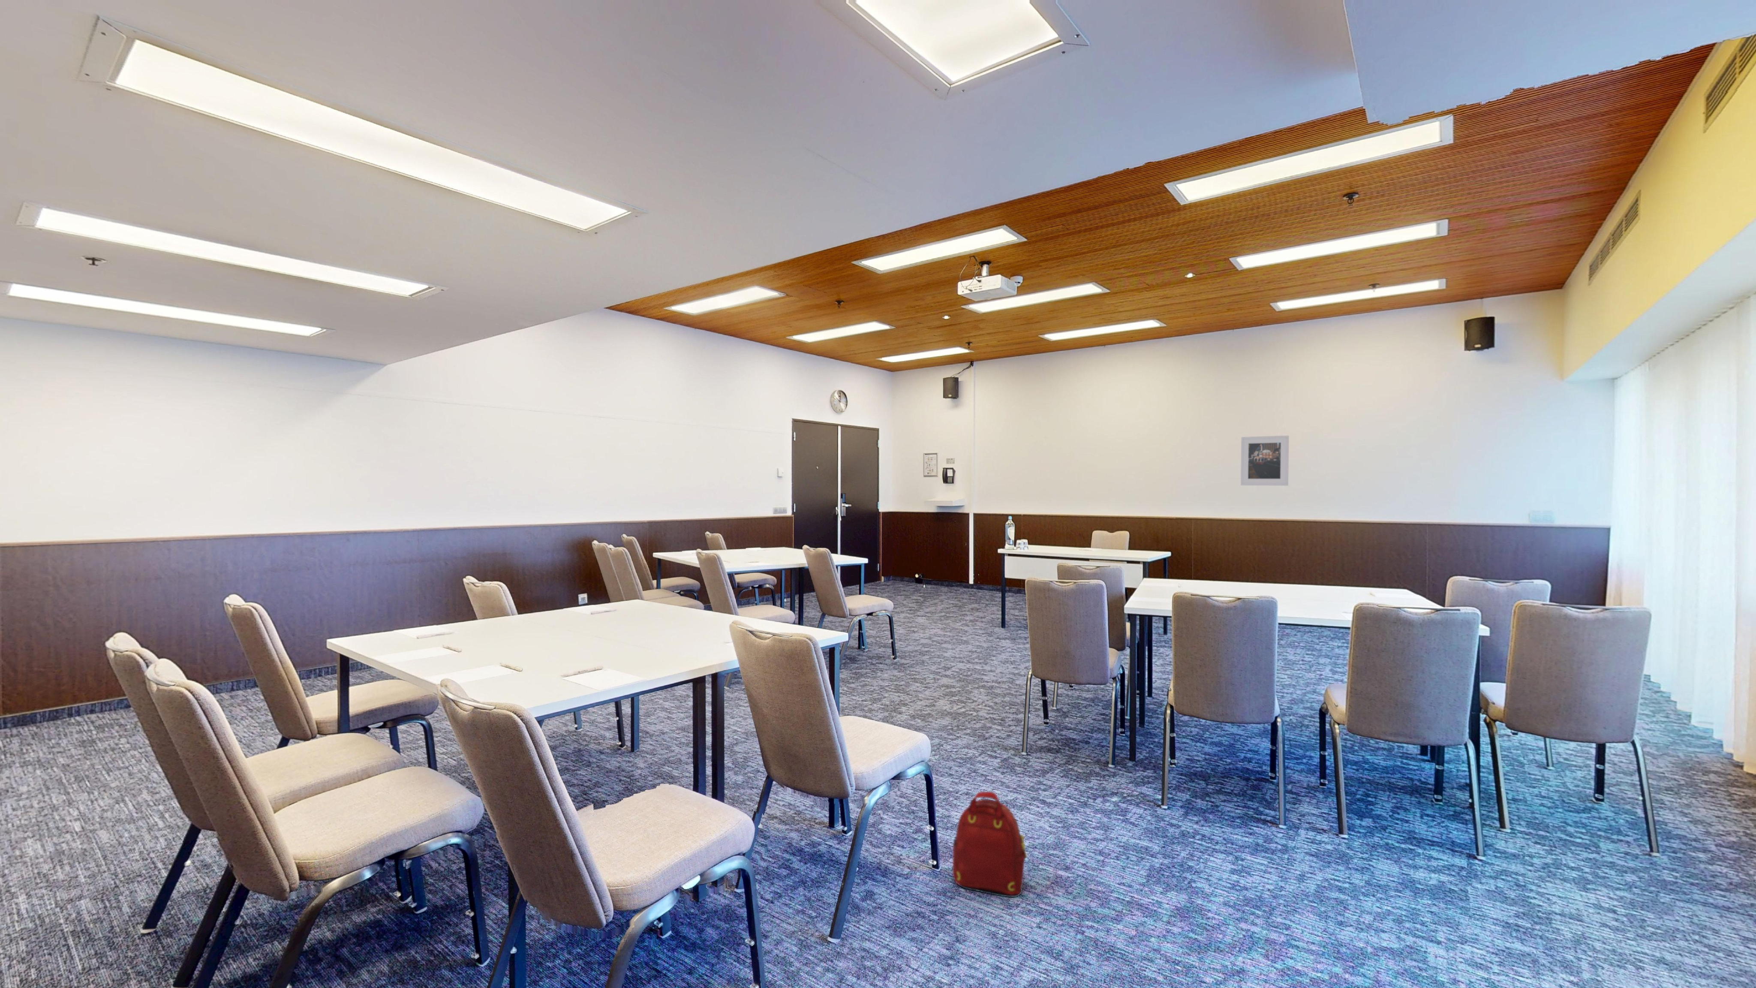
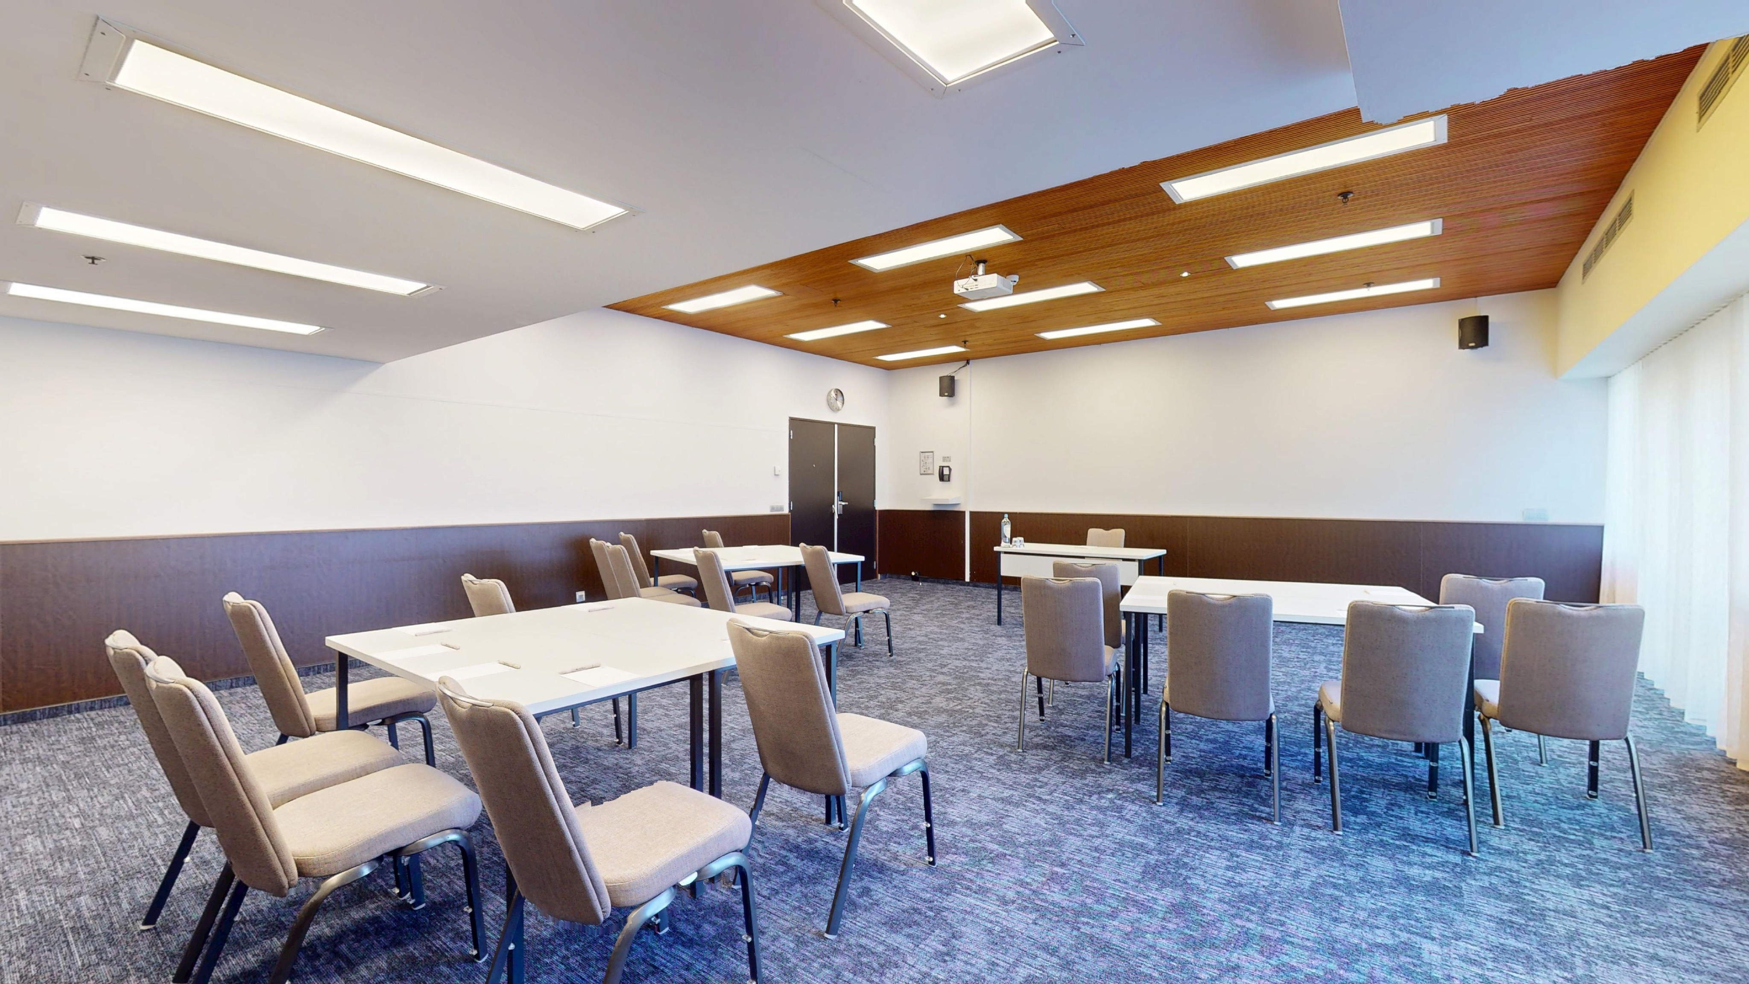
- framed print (1264, 461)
- backpack (990, 834)
